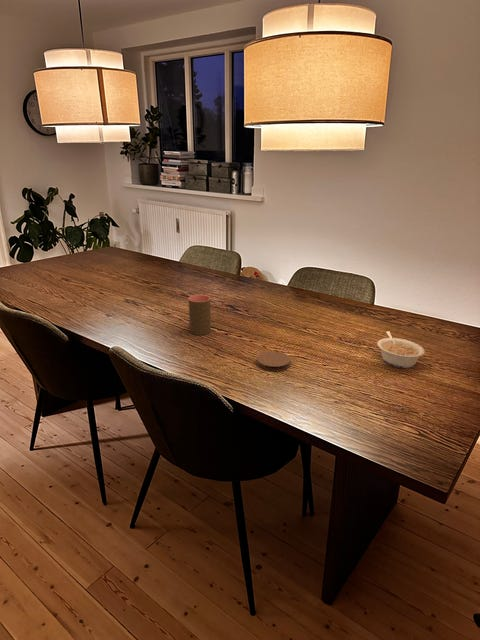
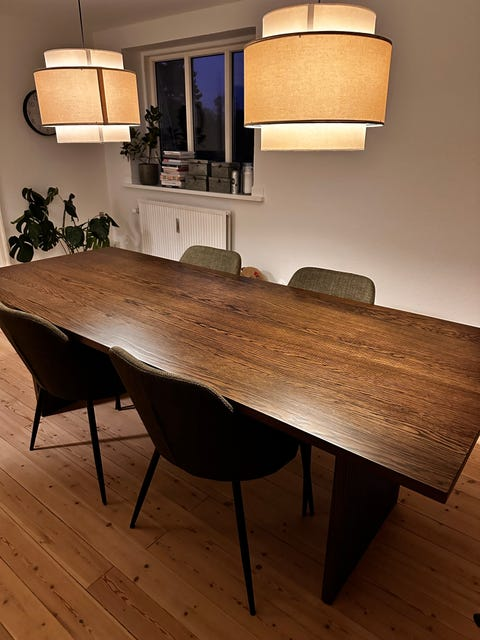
- cup (200, 314)
- coaster (273, 360)
- legume (397, 351)
